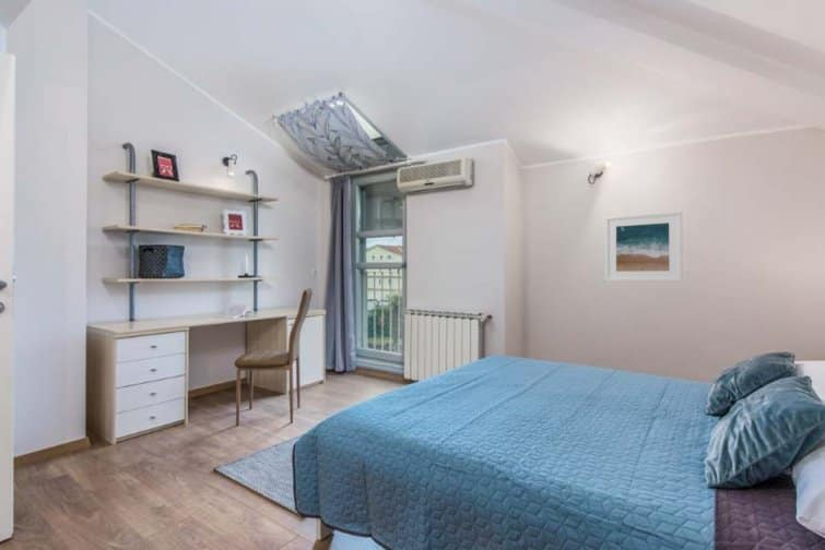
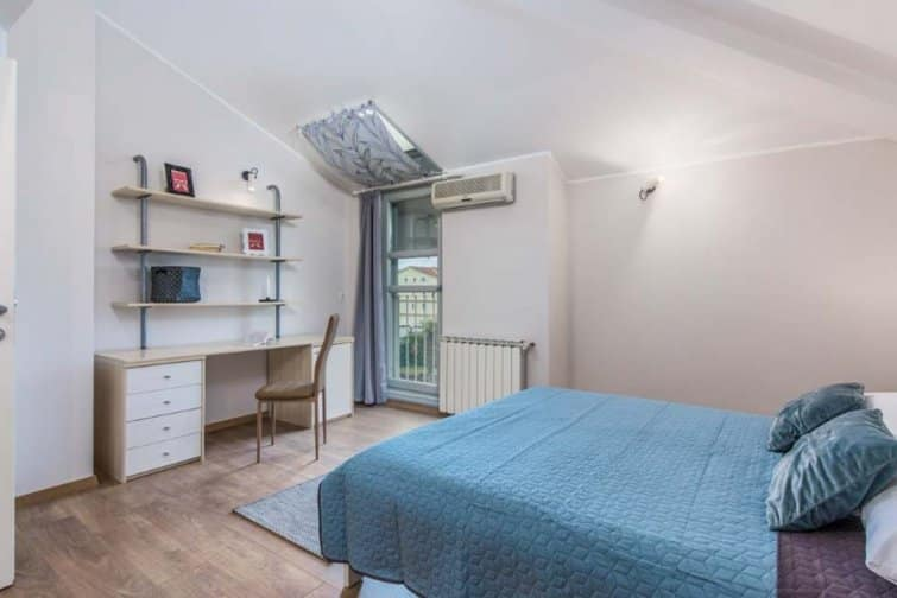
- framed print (641, 248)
